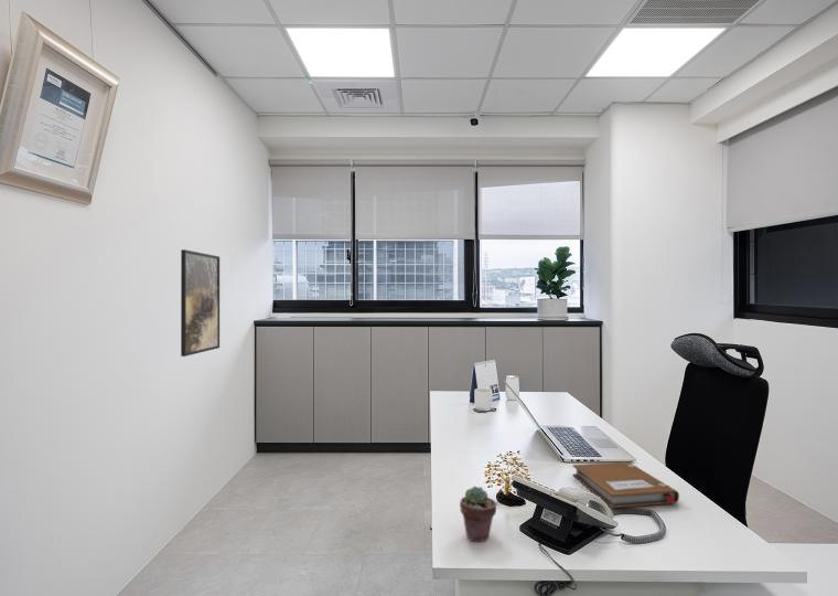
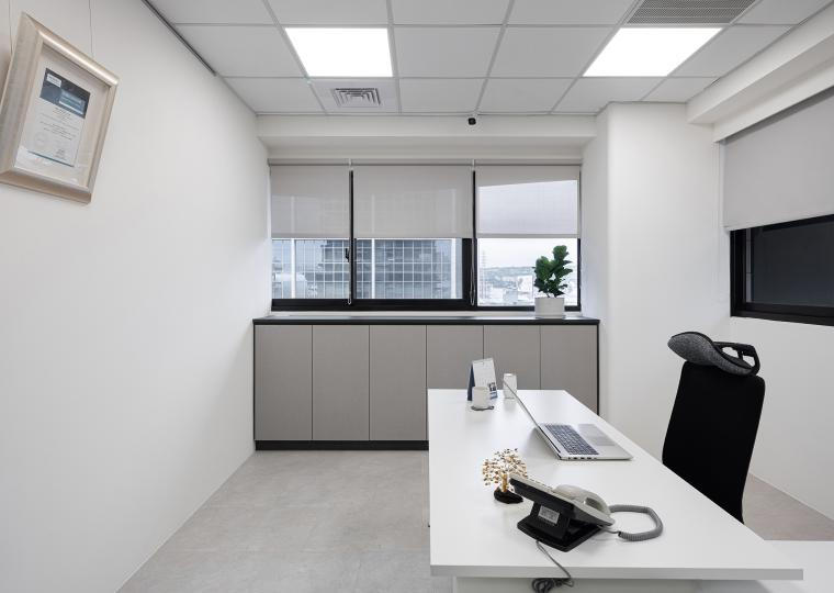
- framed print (202, 302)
- potted succulent (477, 511)
- notebook (623, 482)
